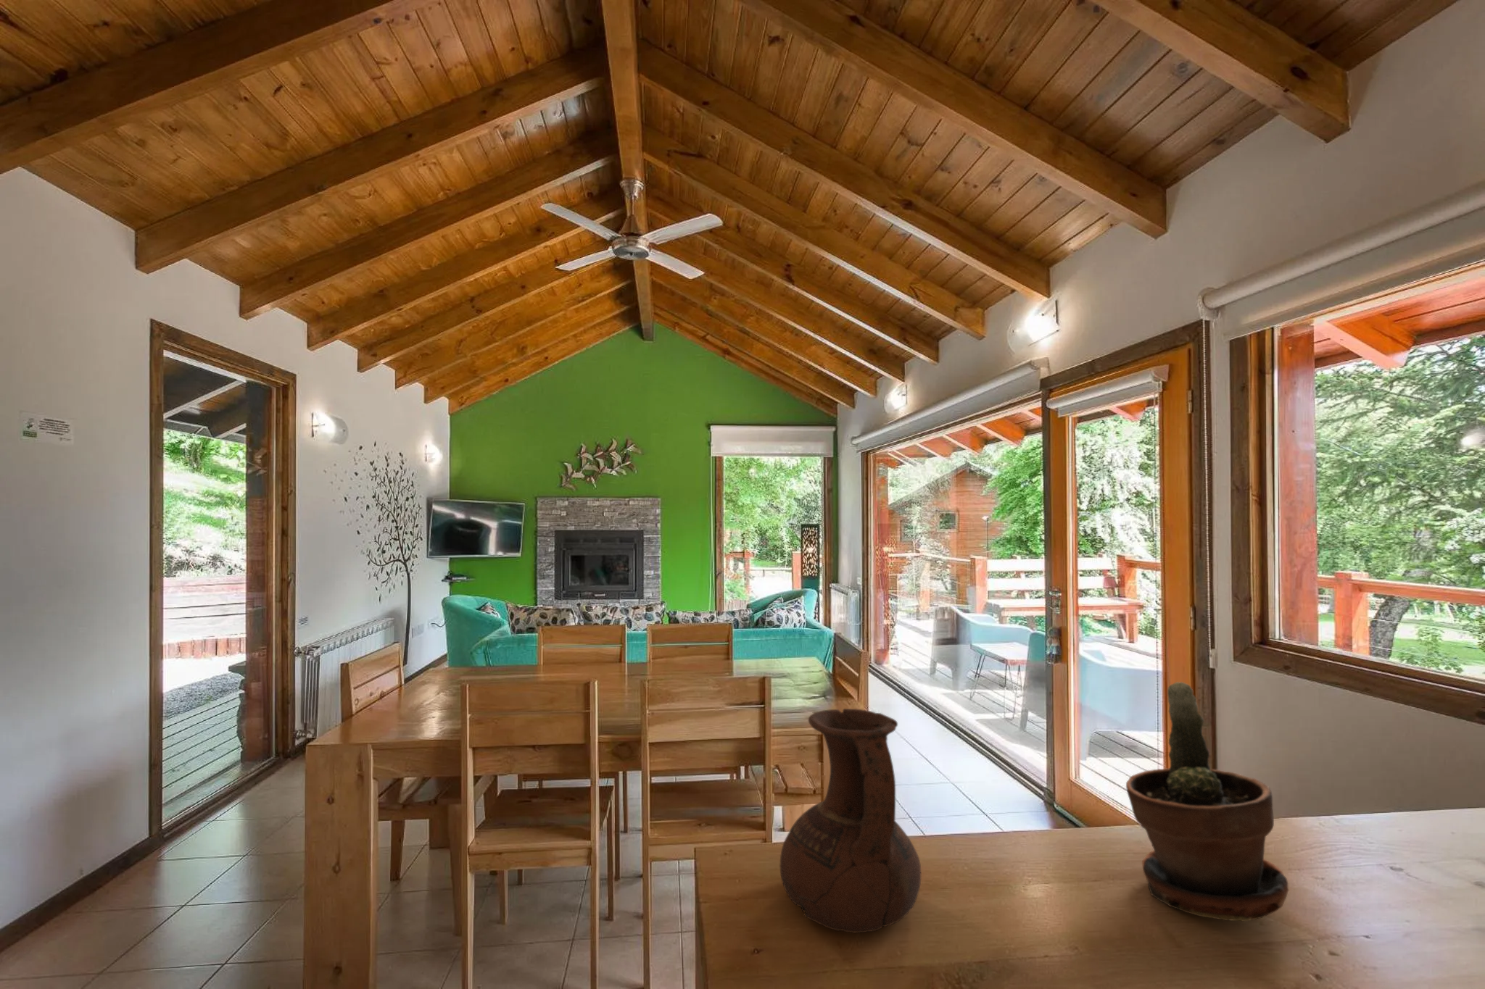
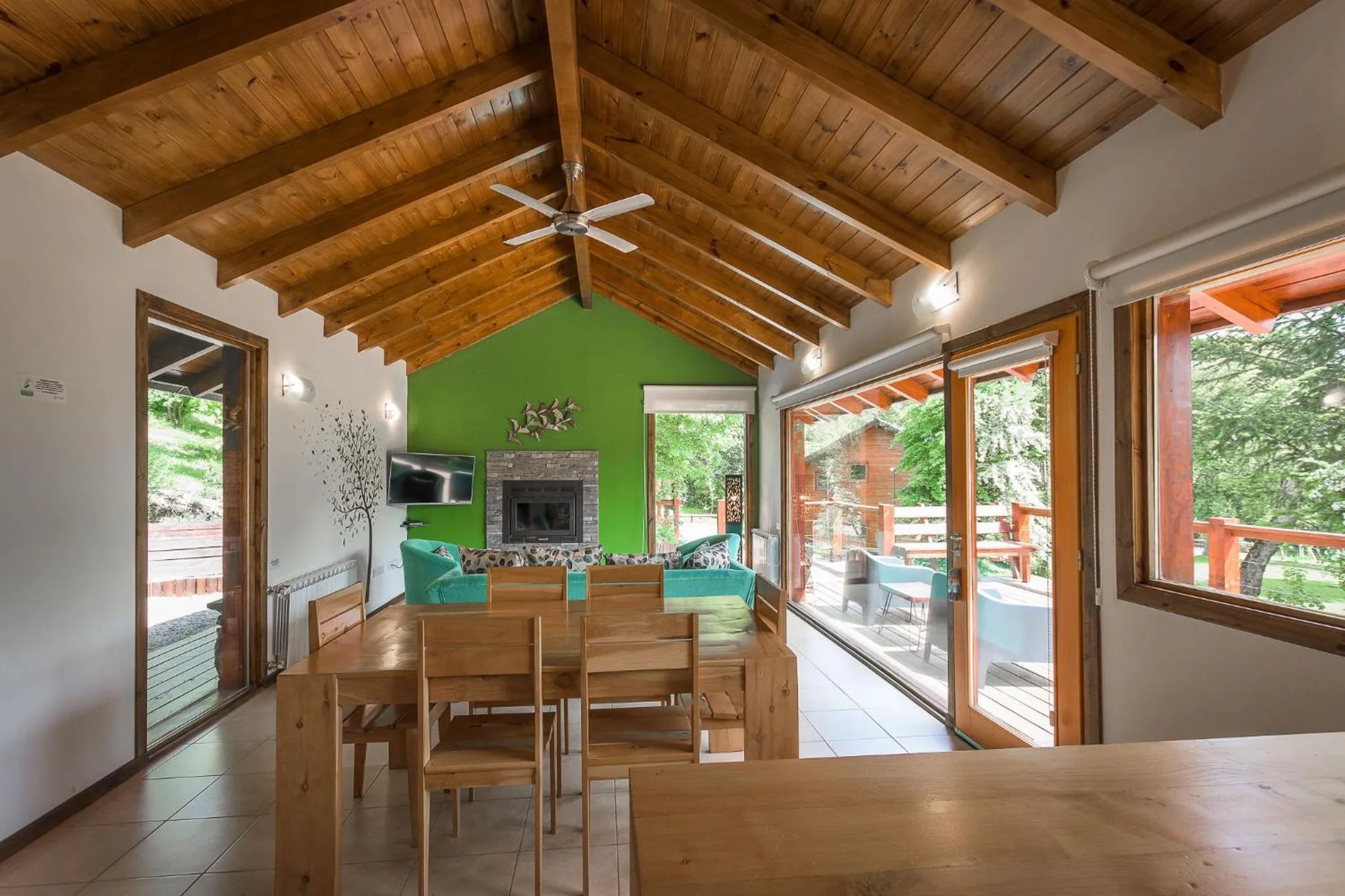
- potted plant (1201, 794)
- ceramic pitcher (850, 811)
